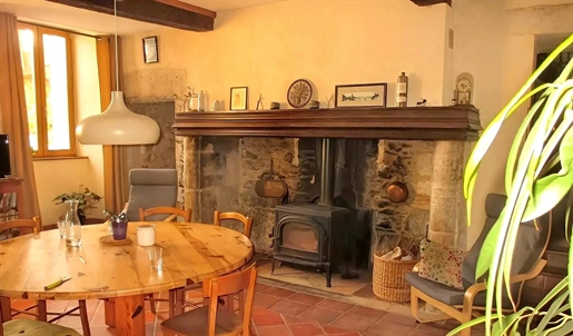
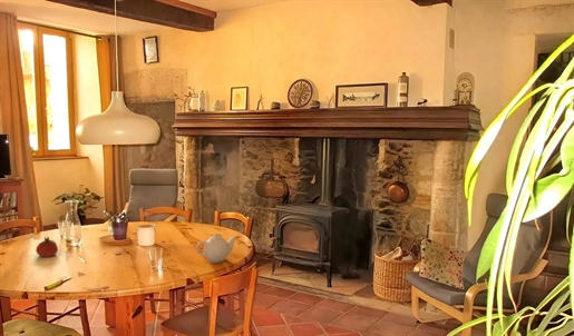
+ teapot (216, 246)
+ fruit (47, 246)
